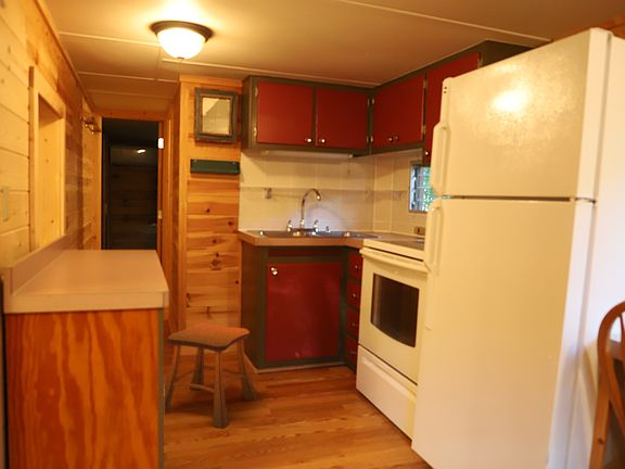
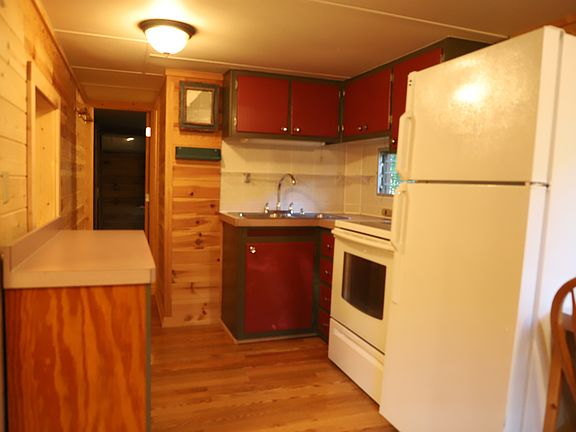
- stool (208, 368)
